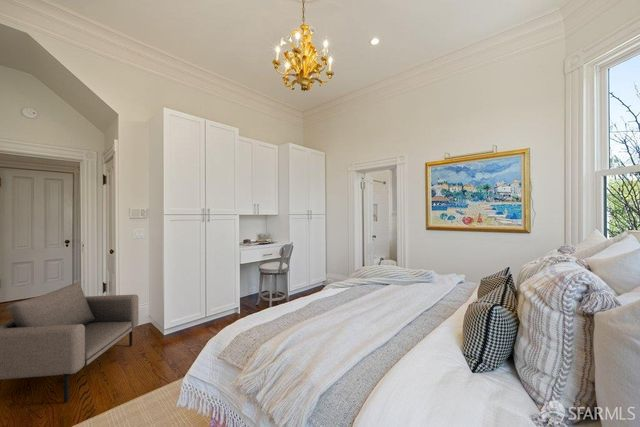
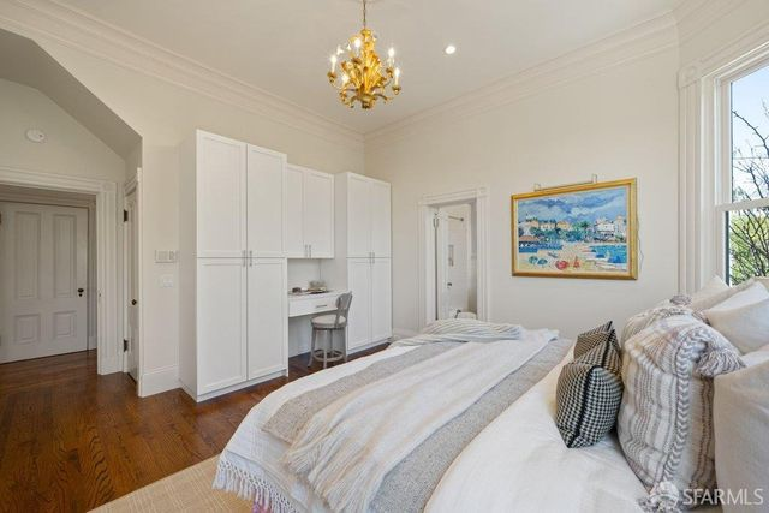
- armchair (72, 330)
